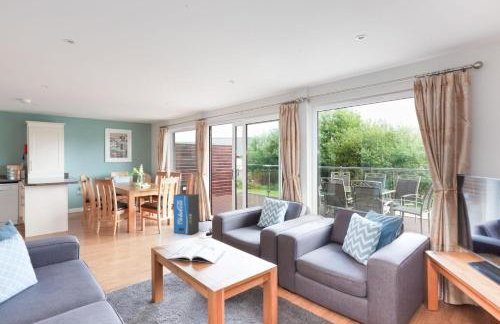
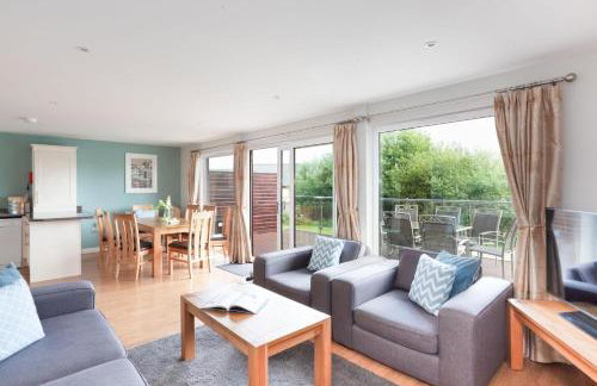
- air purifier (186, 213)
